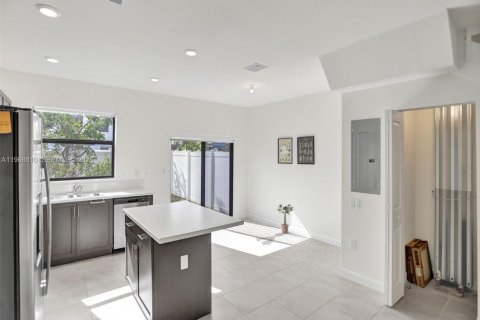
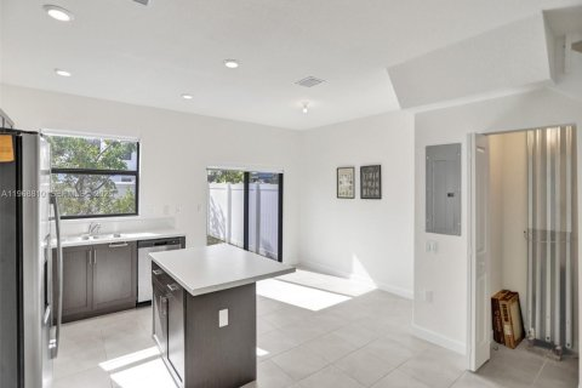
- potted plant (285, 217)
